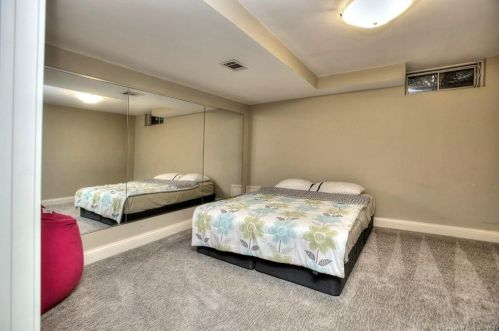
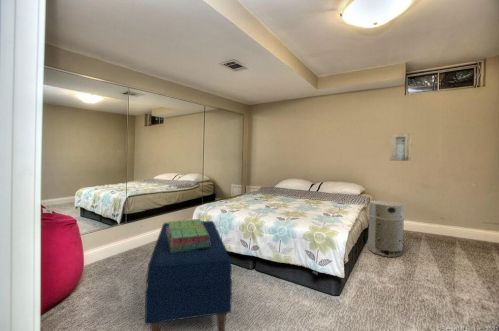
+ wall art (400, 147)
+ bench (189, 267)
+ stack of books (187, 235)
+ air purifier (385, 227)
